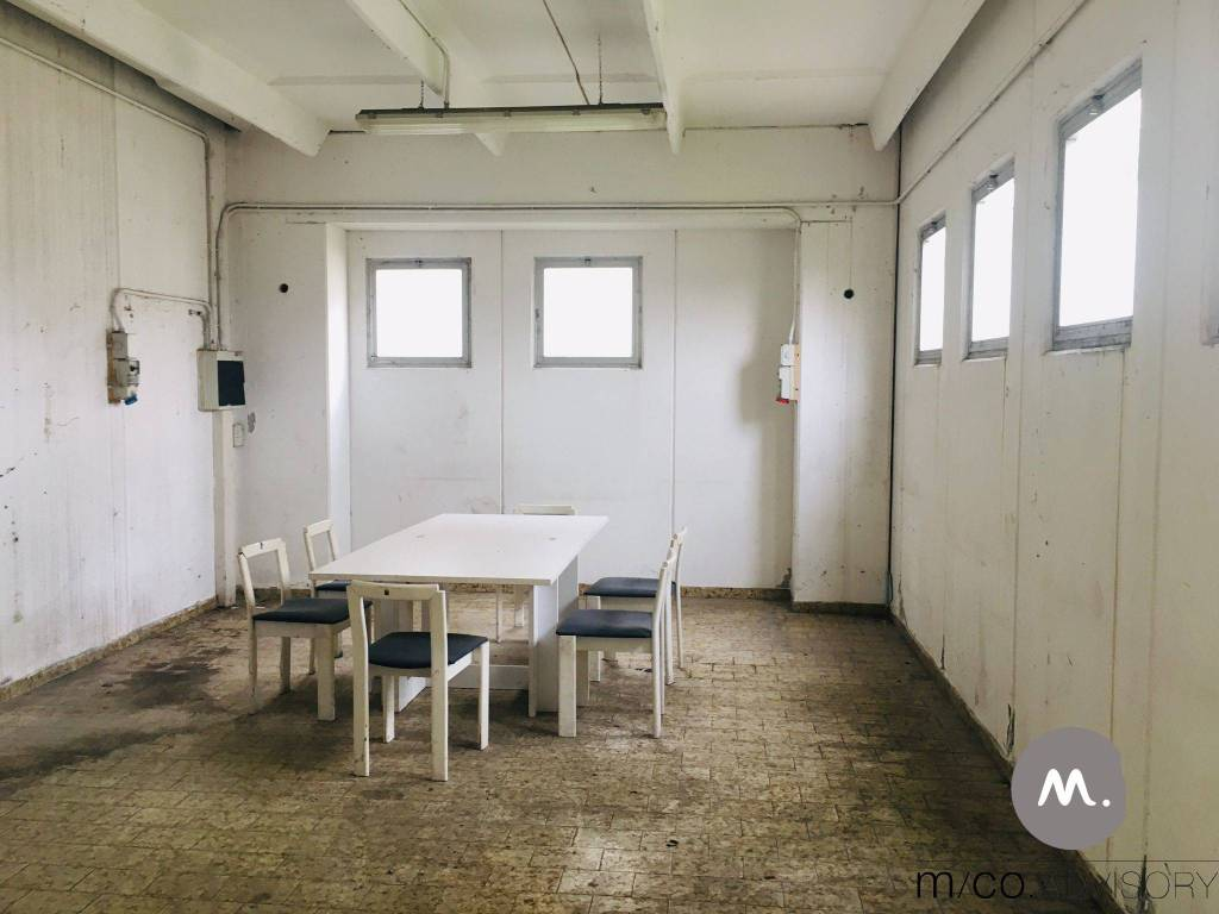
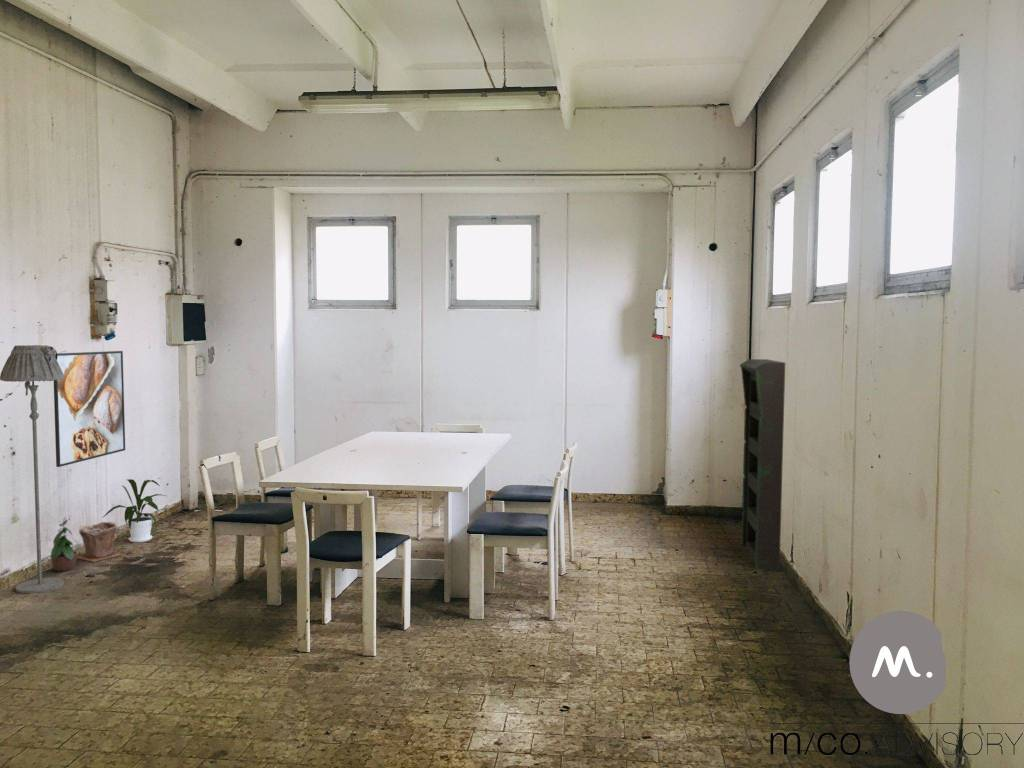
+ potted plant (65, 543)
+ house plant (139, 508)
+ floor lamp (35, 467)
+ plant pot (98, 540)
+ cupboard (758, 459)
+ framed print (91, 405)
